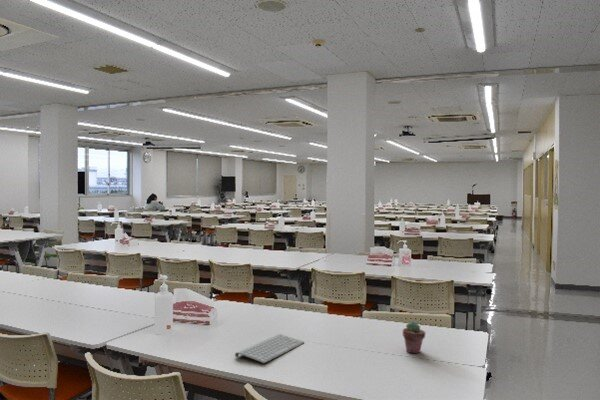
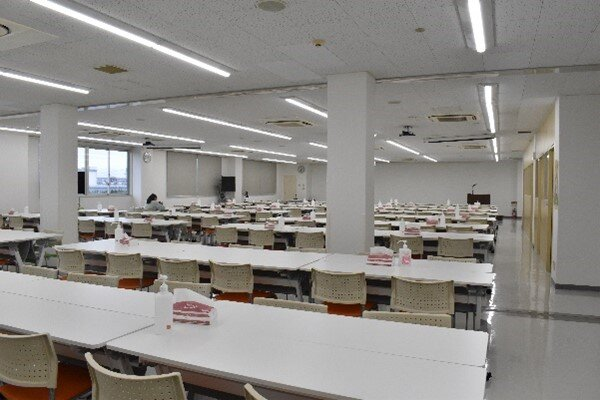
- keyboard (271, 347)
- potted succulent (413, 336)
